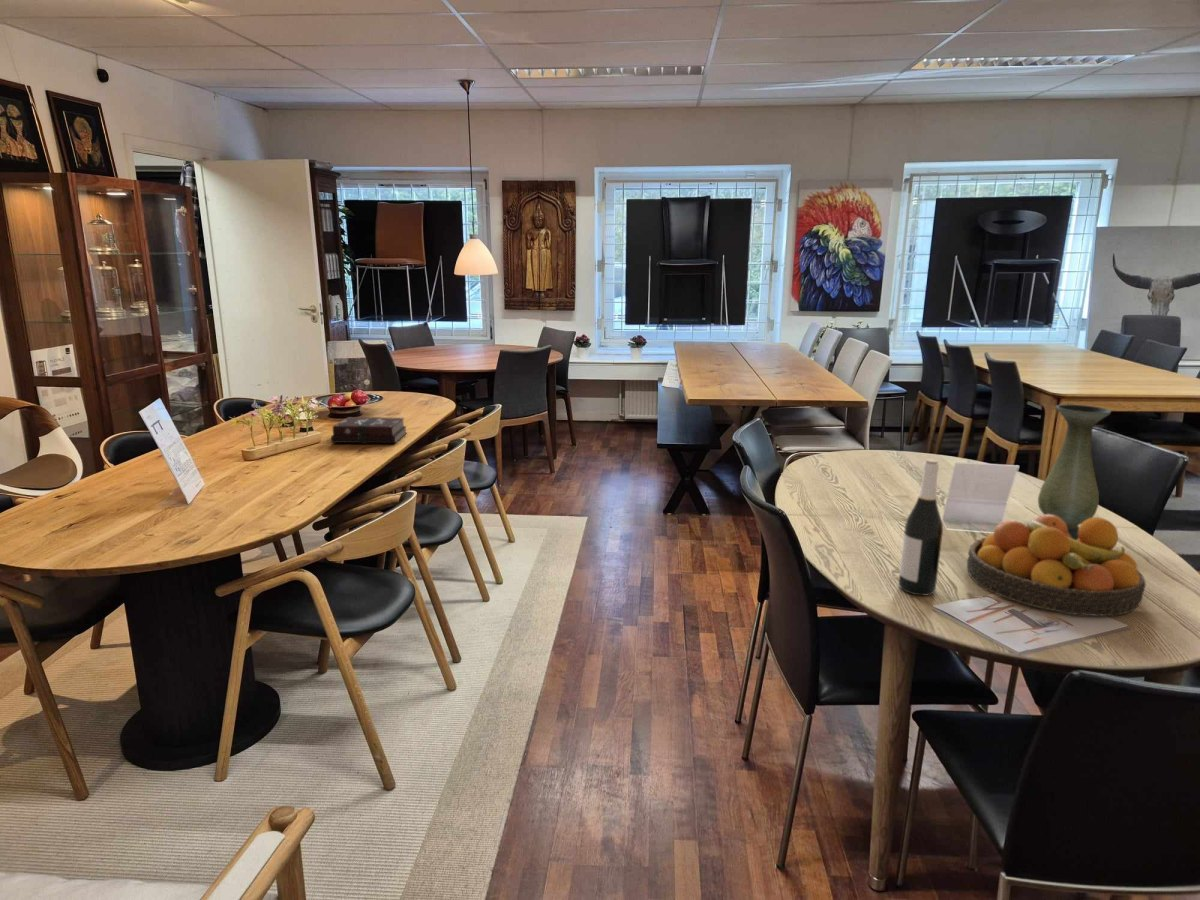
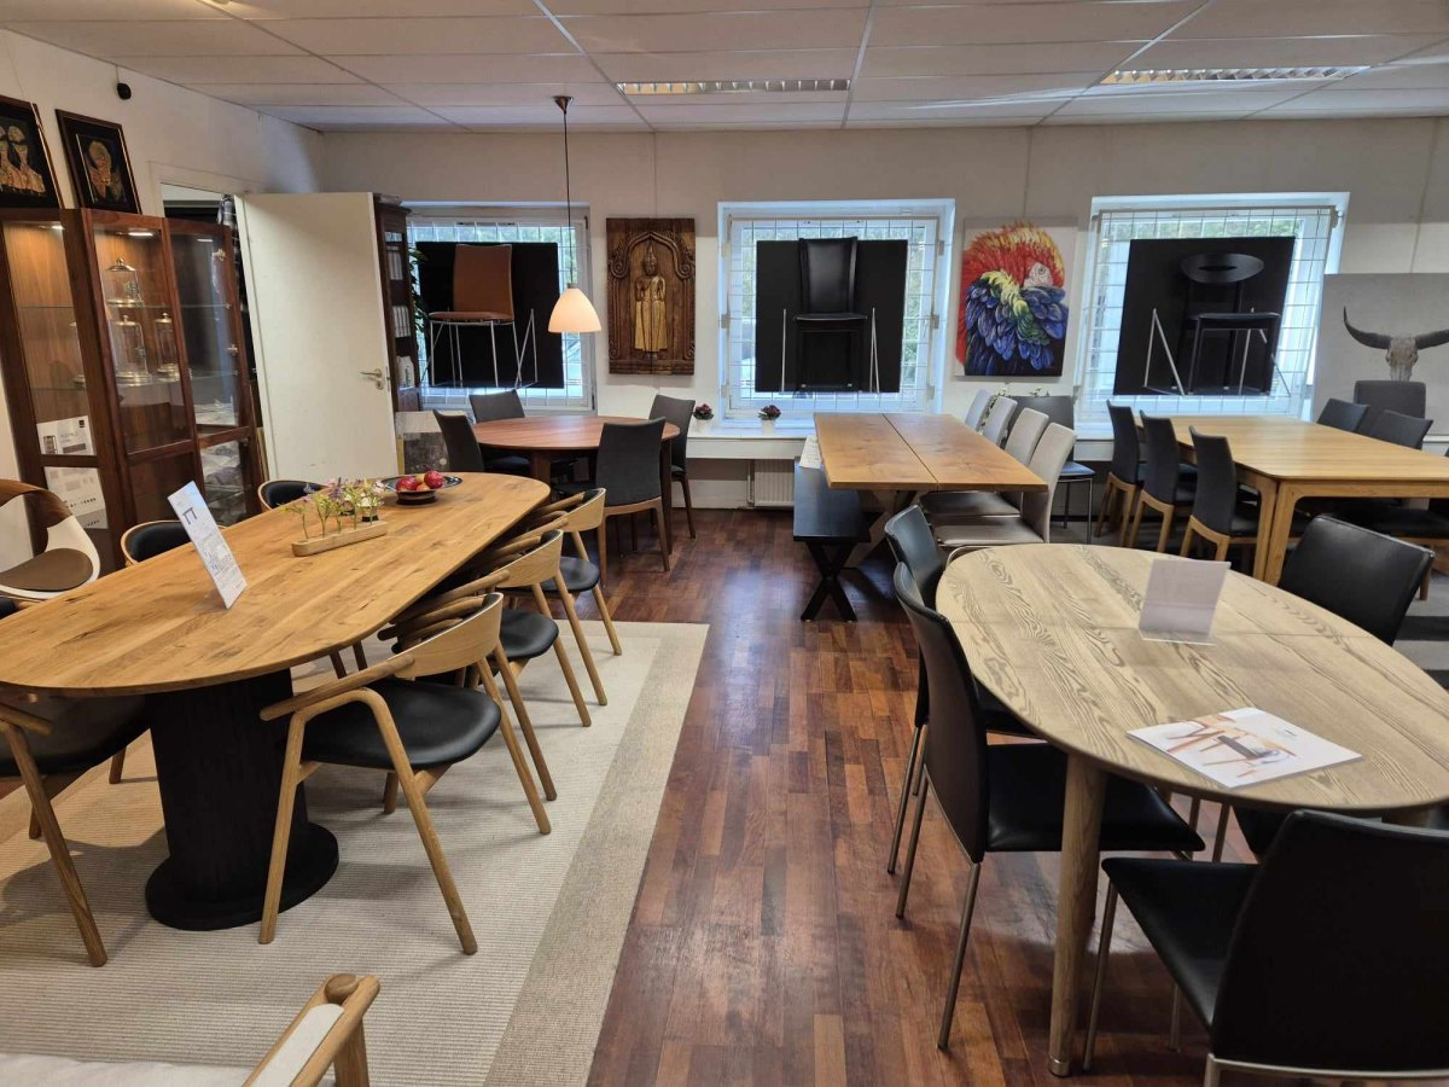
- vase (1072, 473)
- wine bottle (924, 526)
- hardback book (369, 429)
- fruit bowl (1054, 551)
